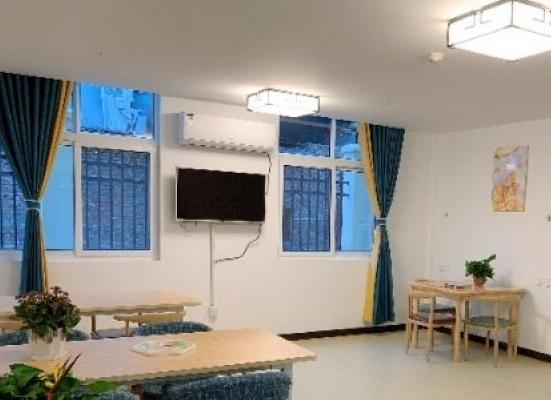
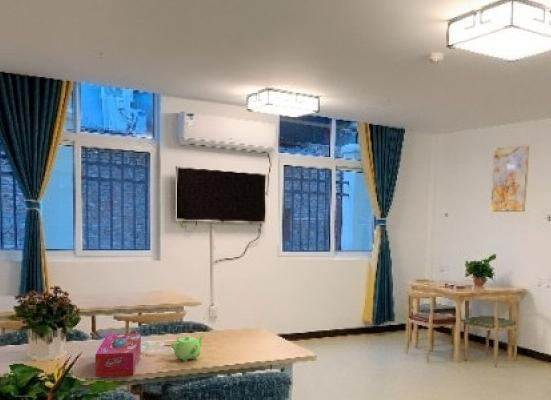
+ tissue box (119, 354)
+ teapot (188, 347)
